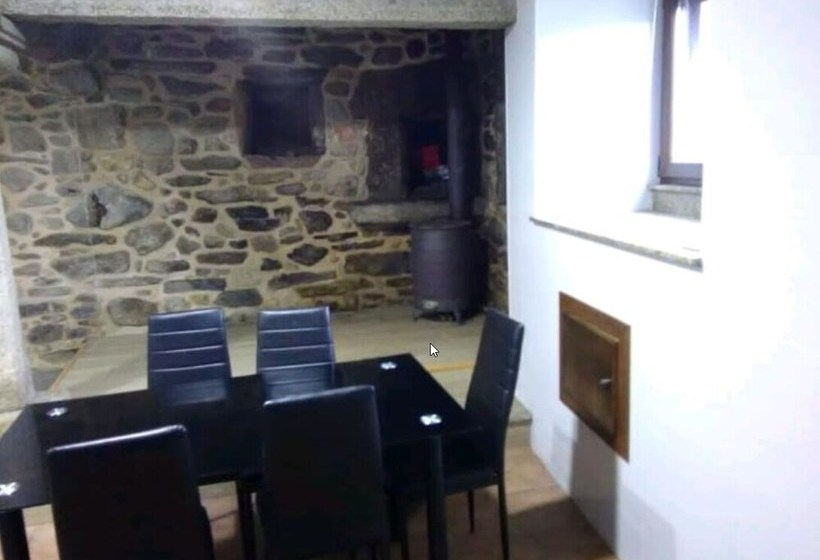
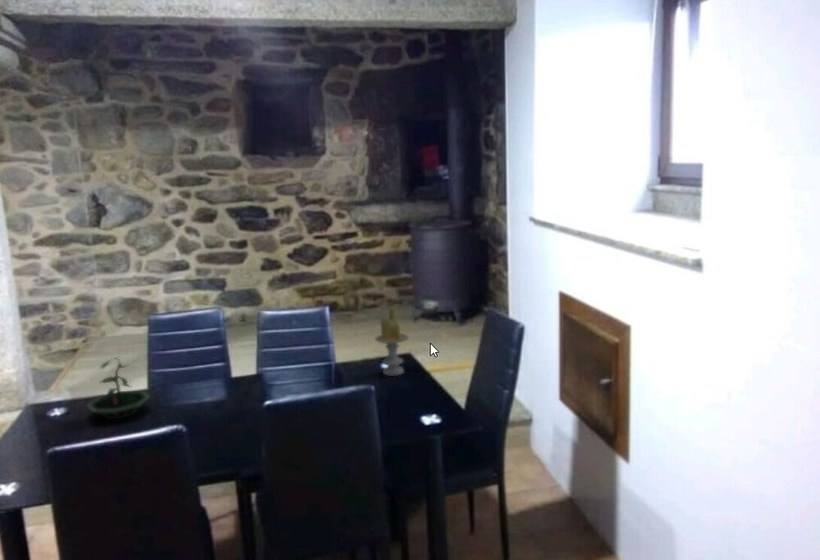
+ candle (391, 340)
+ terrarium (116, 369)
